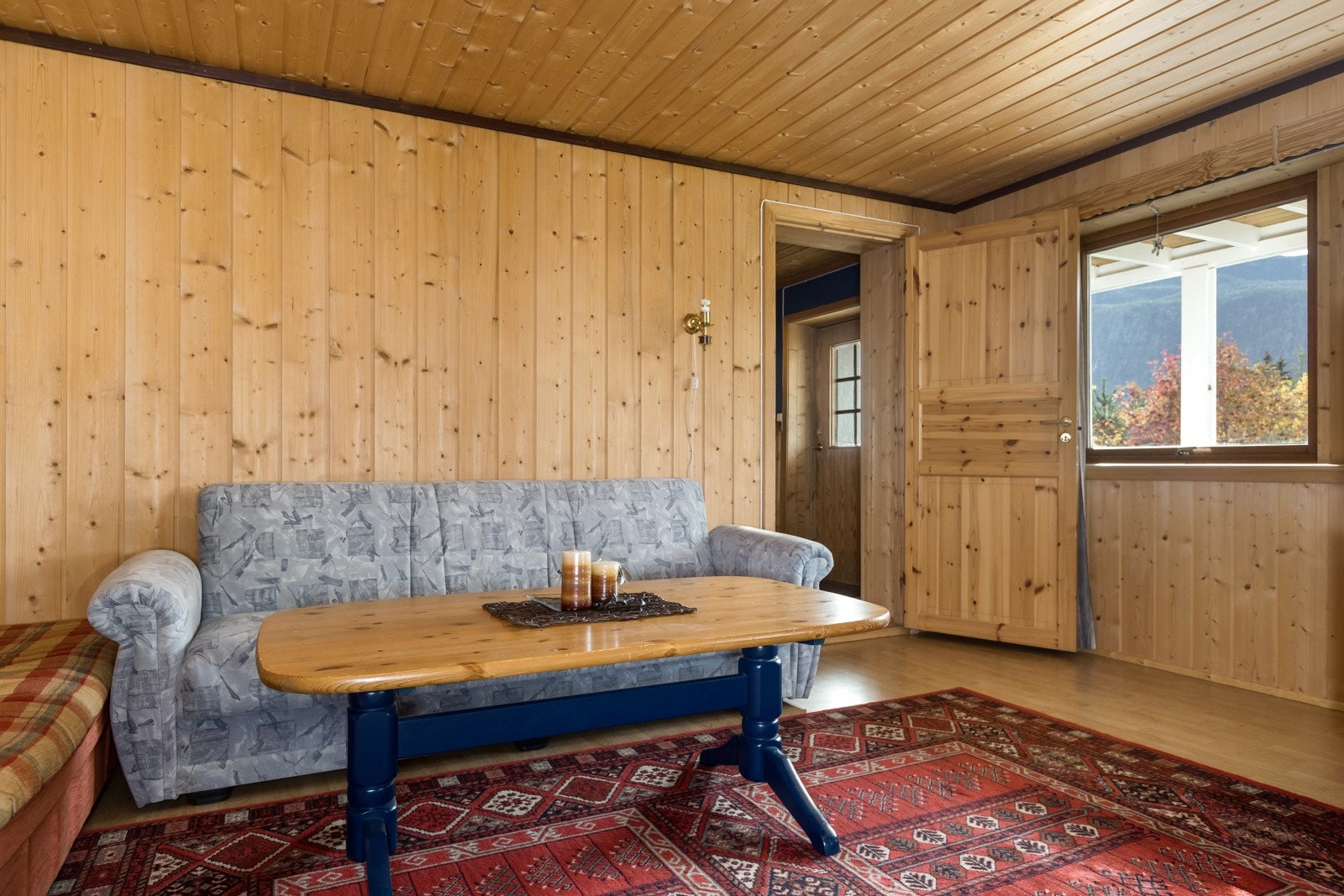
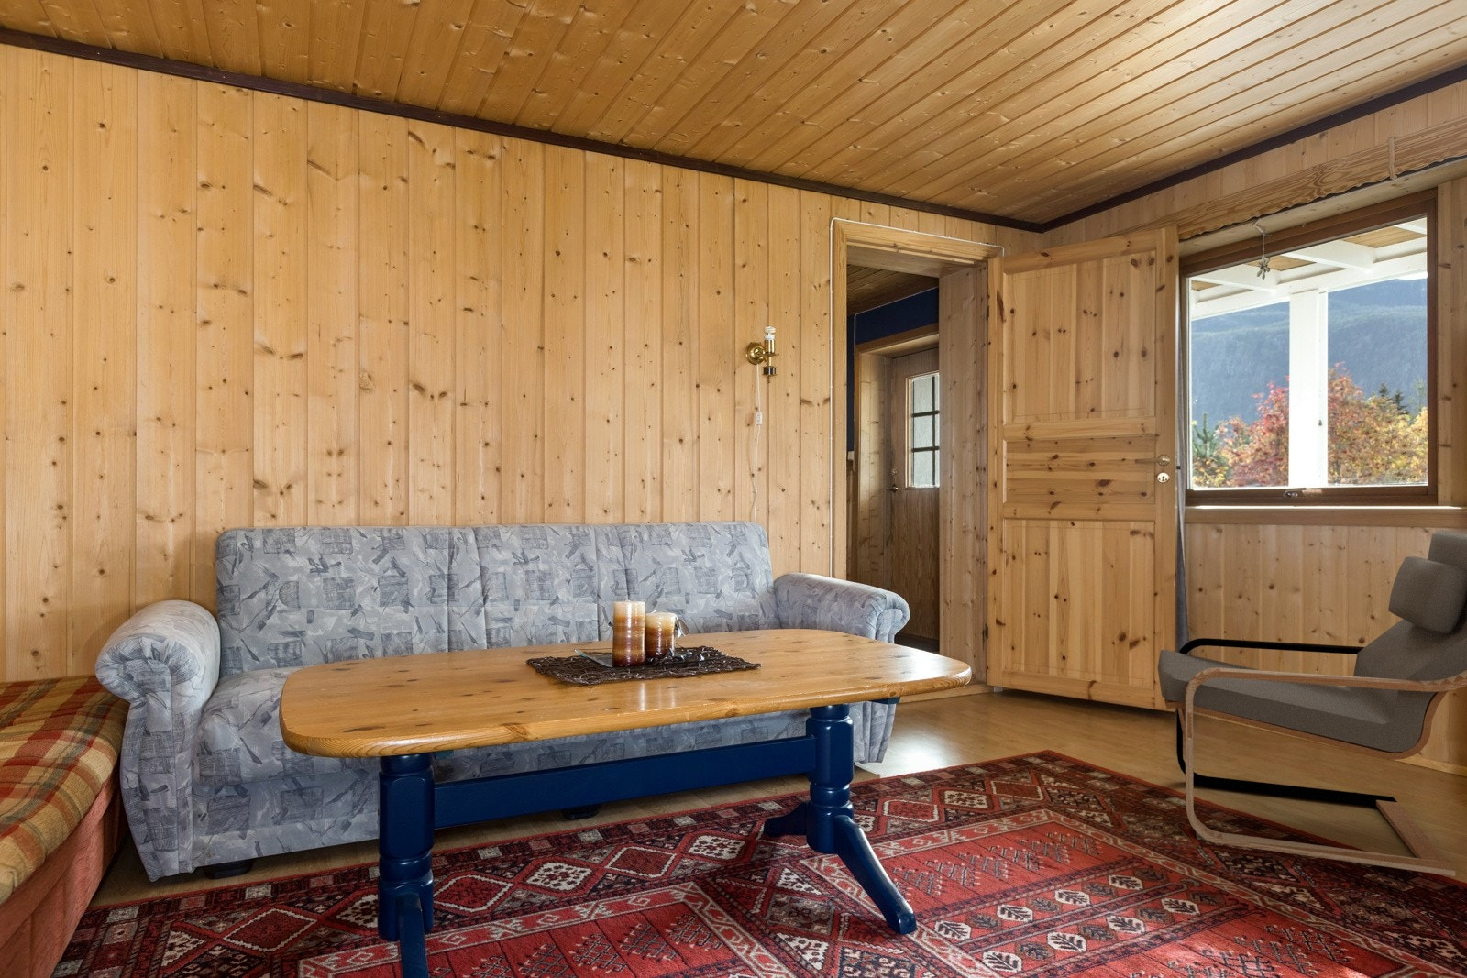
+ armchair (1312, 677)
